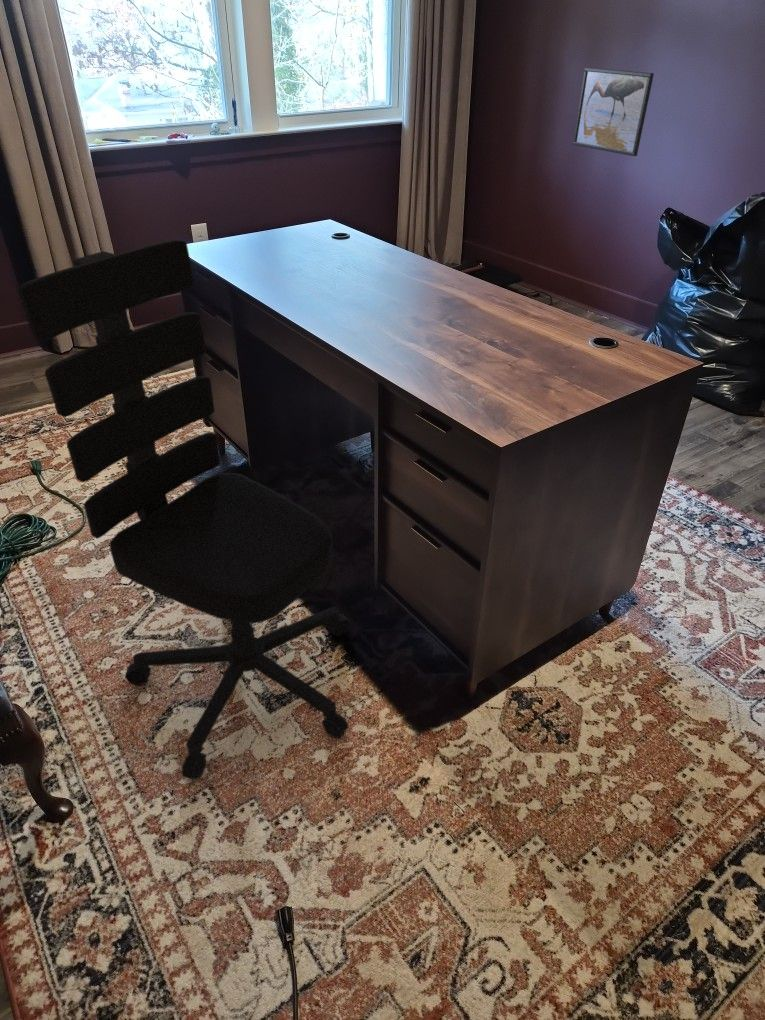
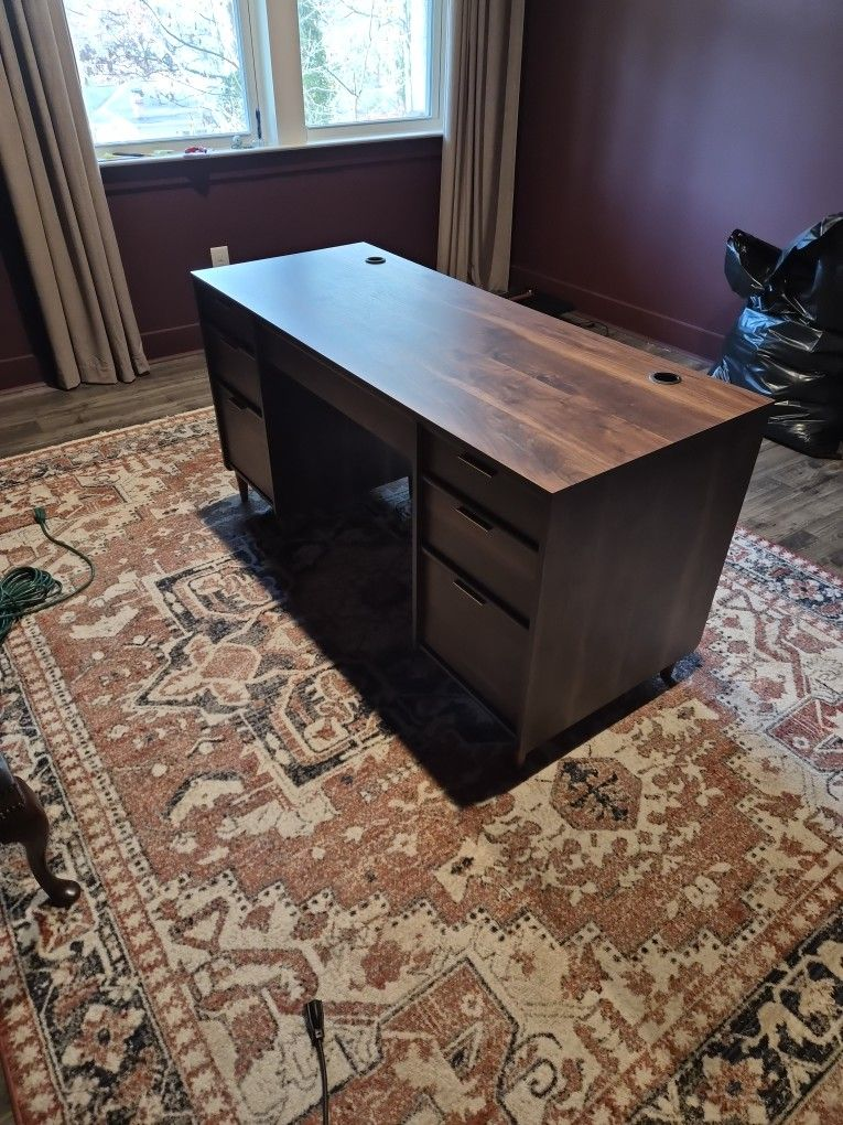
- office chair (231, 525)
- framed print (610, 111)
